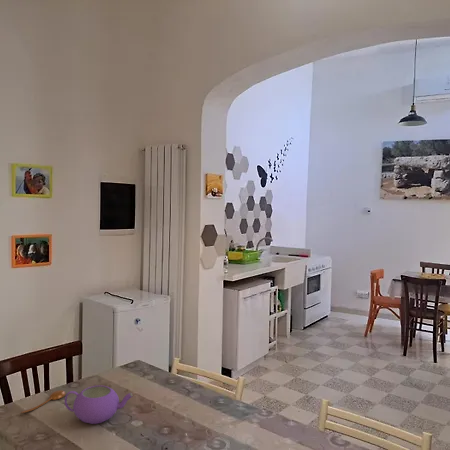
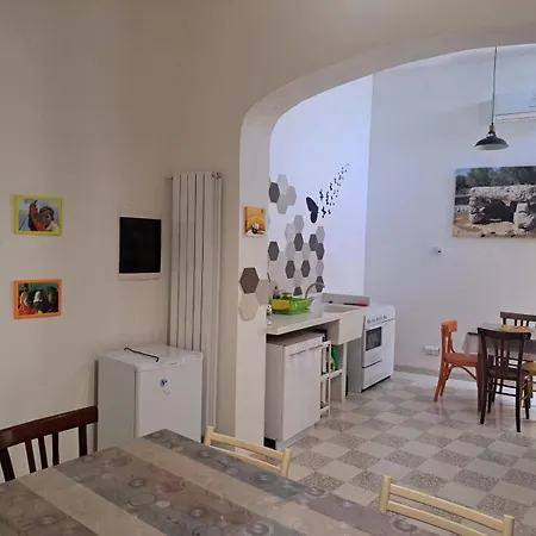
- teapot (98, 404)
- spoon (46, 401)
